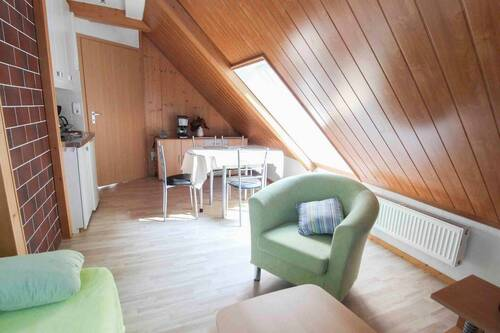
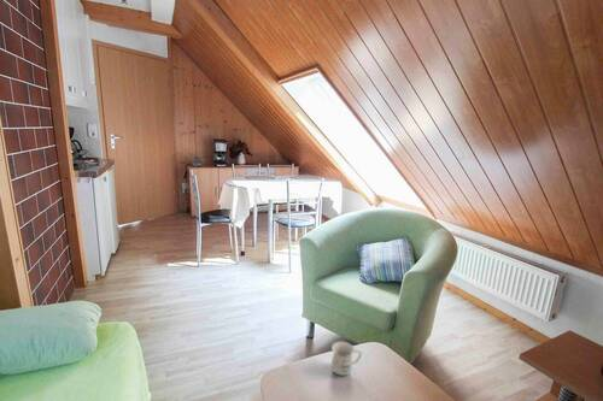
+ mug (346, 359)
